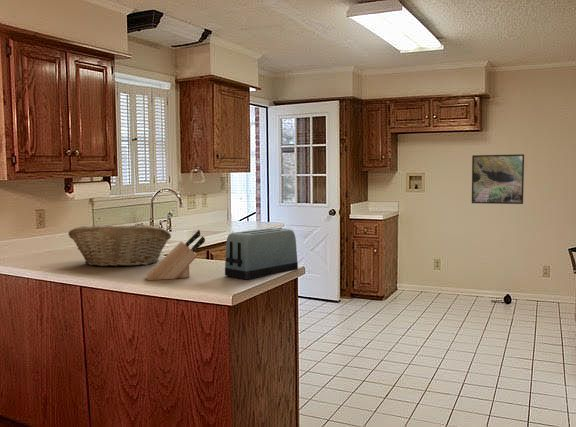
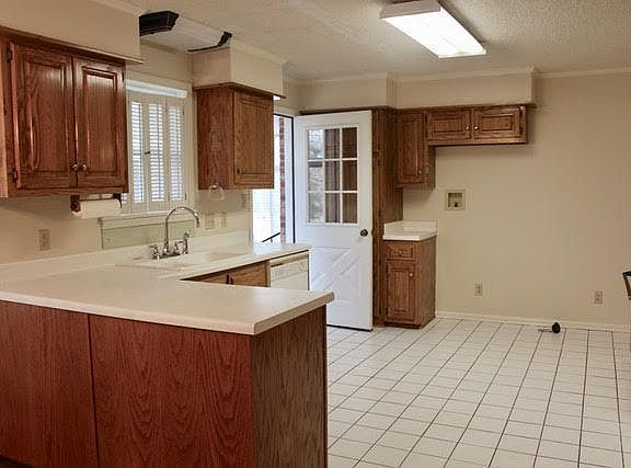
- fruit basket (120, 242)
- toaster (261, 251)
- knife block (175, 253)
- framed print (497, 179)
